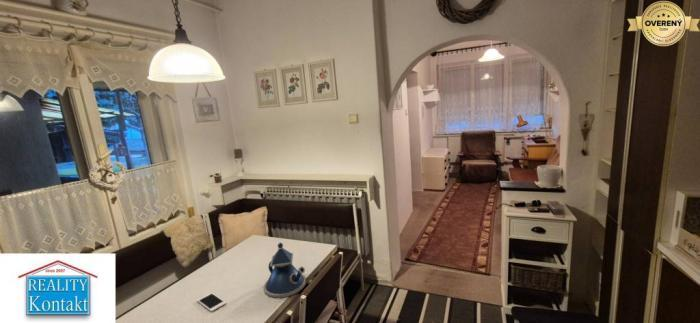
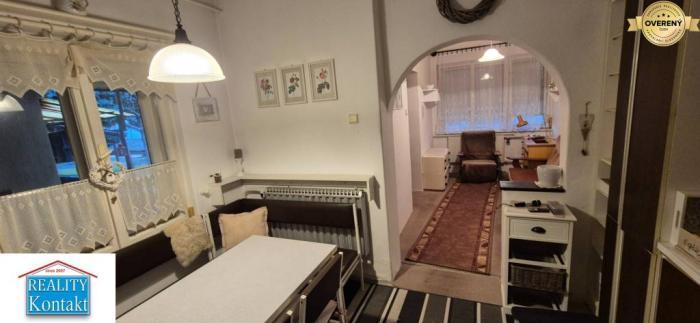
- cell phone (211, 301)
- teapot (282, 265)
